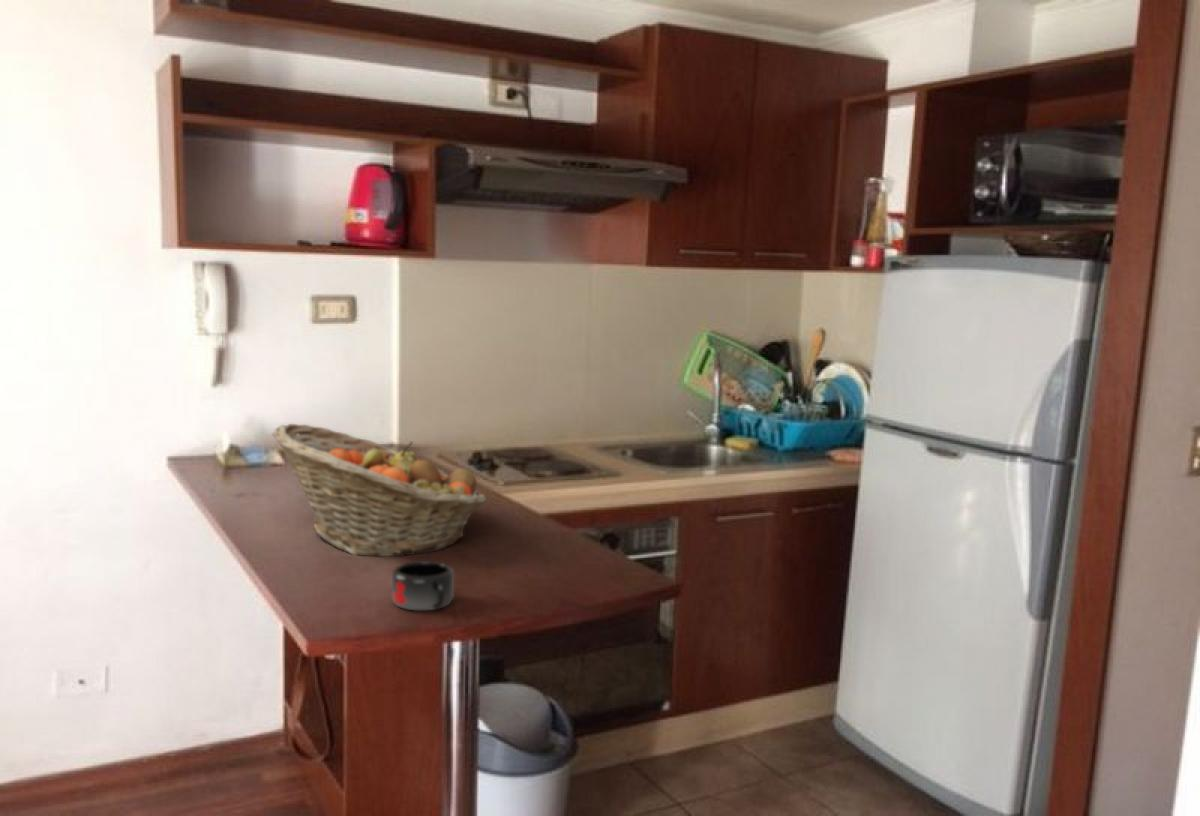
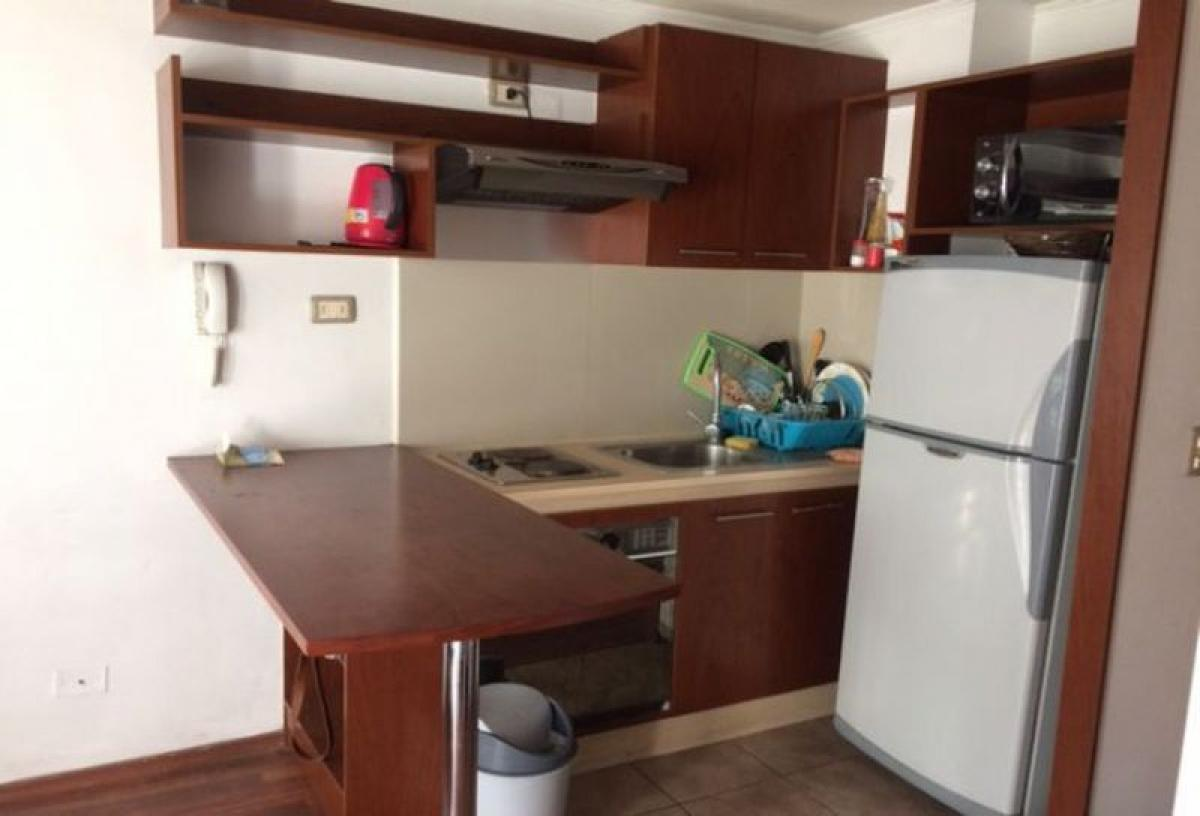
- mug (425, 587)
- fruit basket (379, 482)
